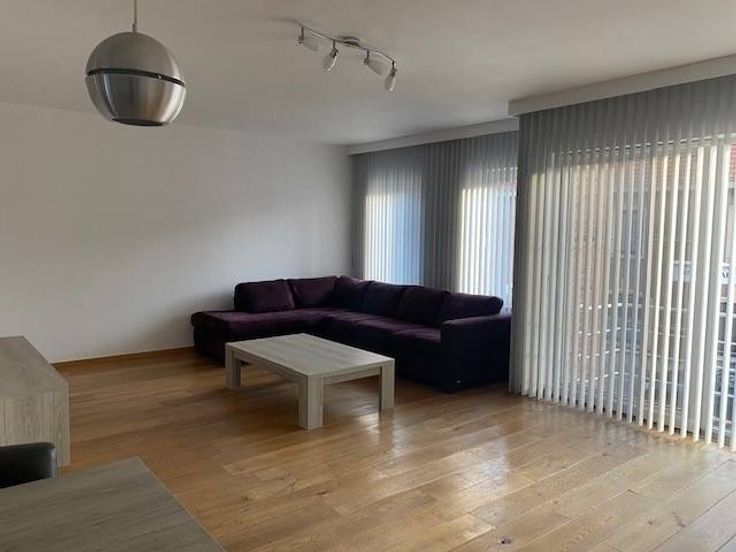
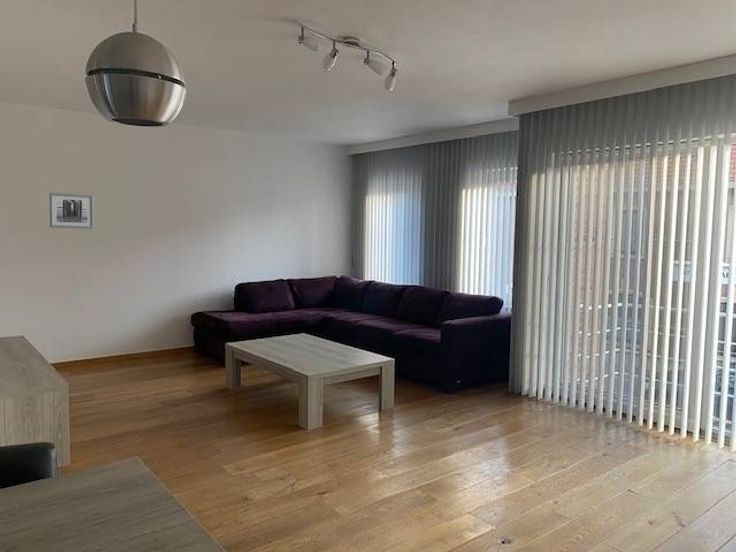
+ wall art (72, 211)
